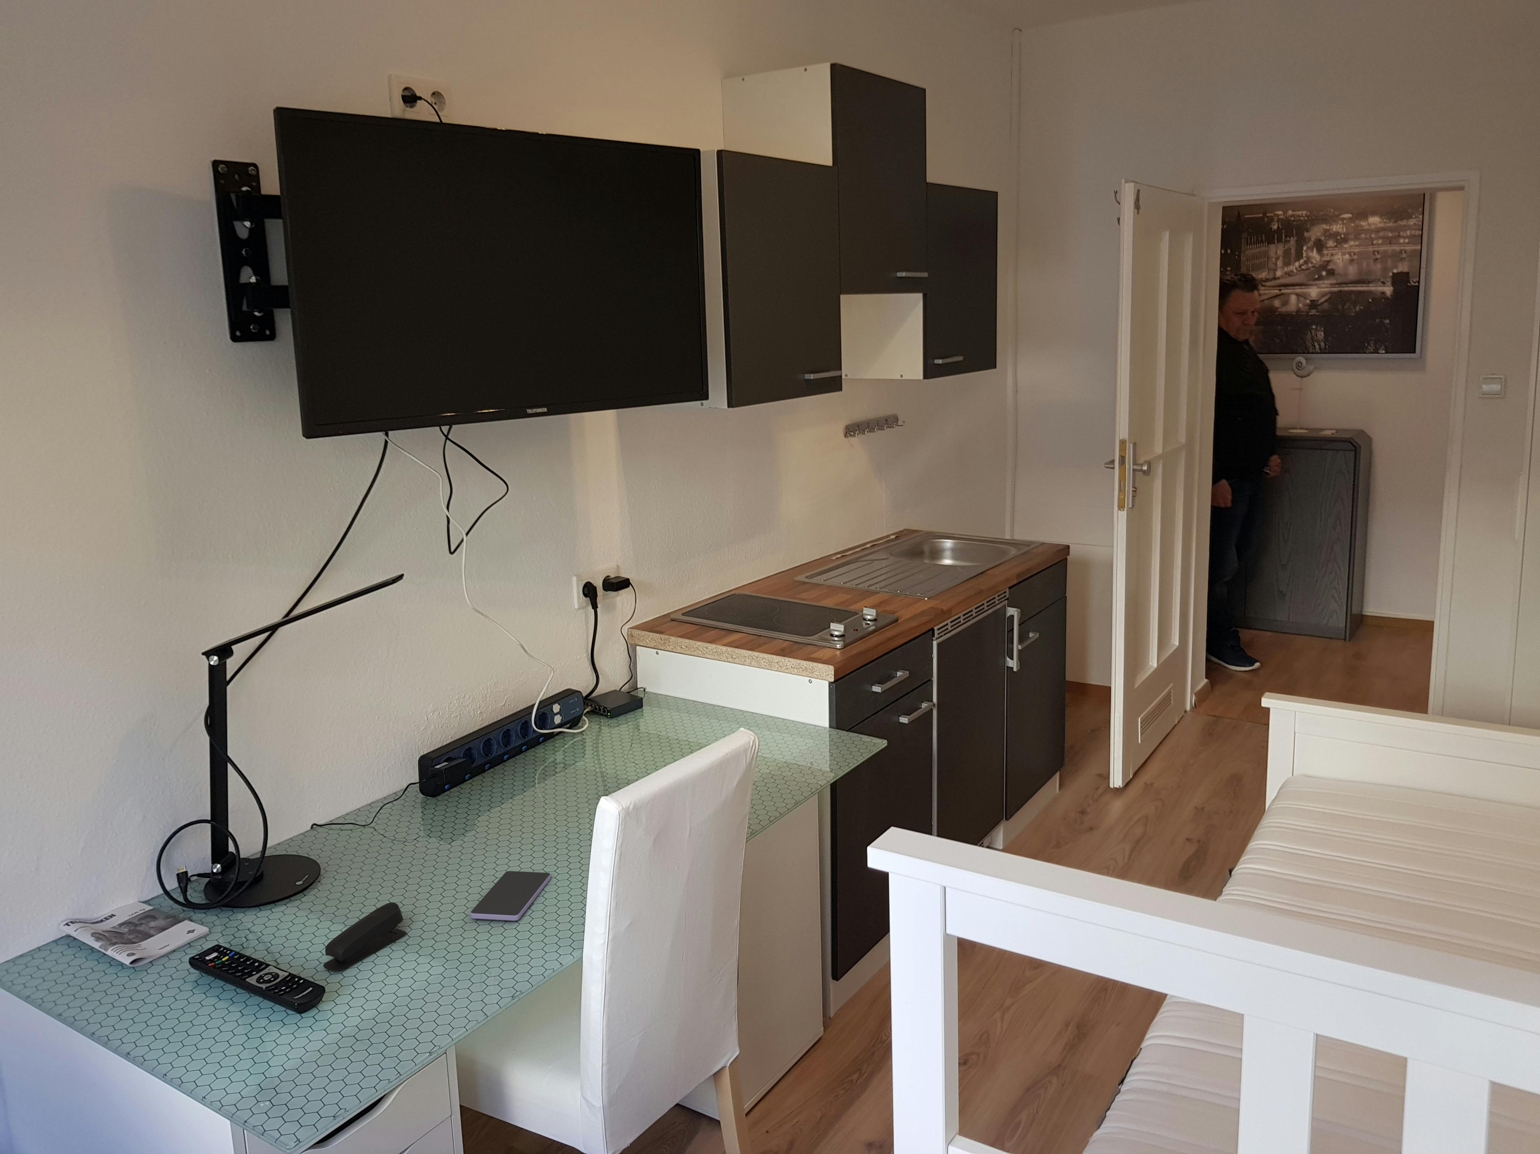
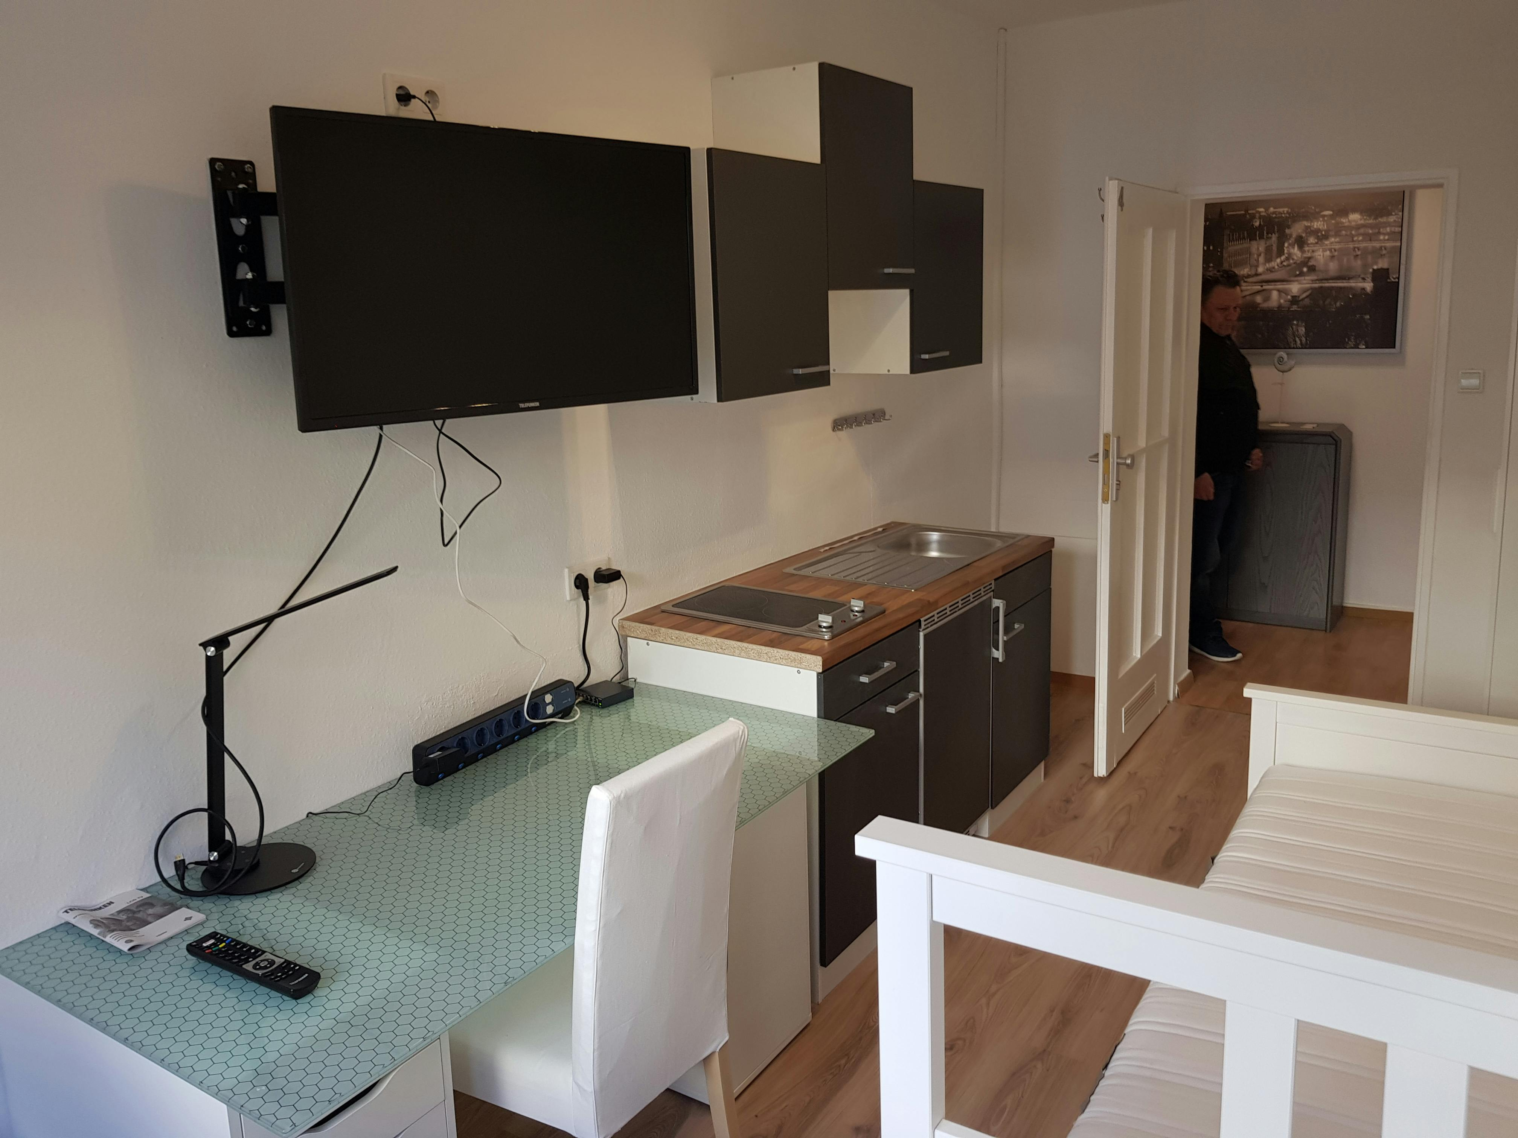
- stapler (364, 935)
- smartphone (512, 895)
